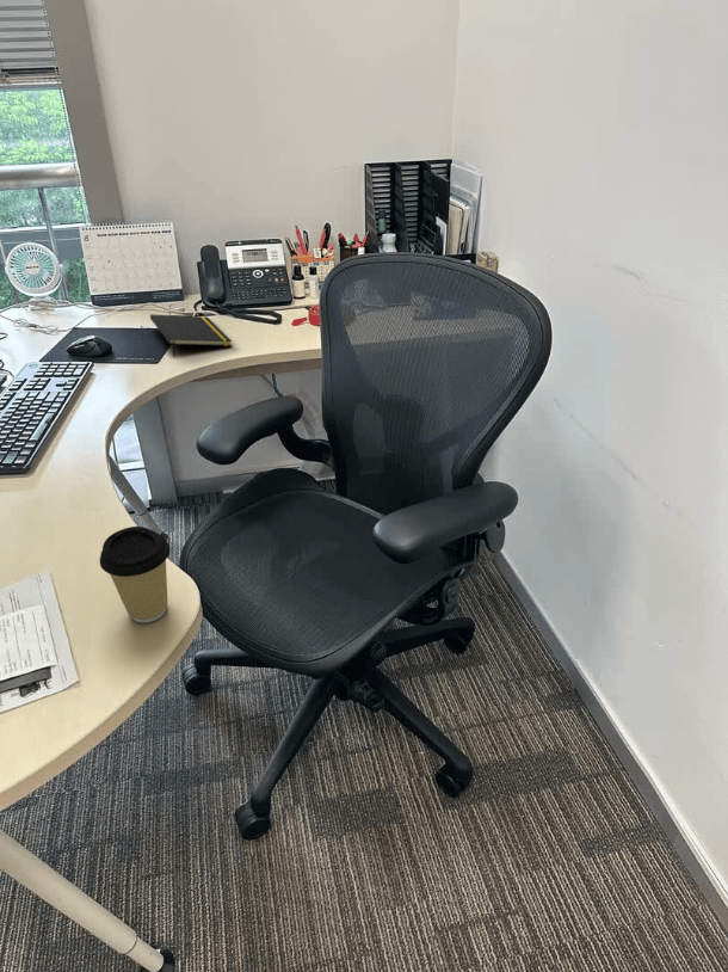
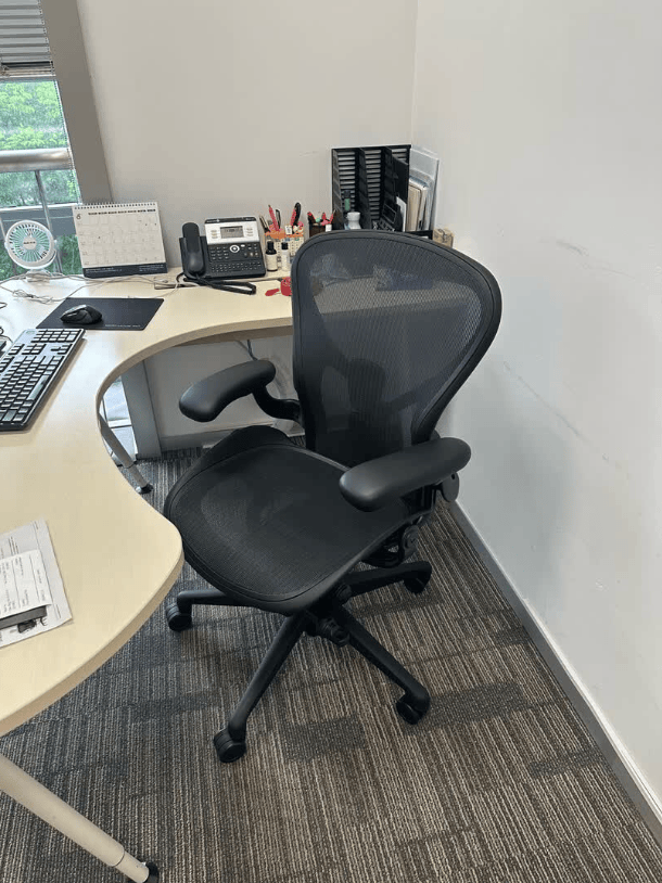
- notepad (190, 330)
- coffee cup (140, 577)
